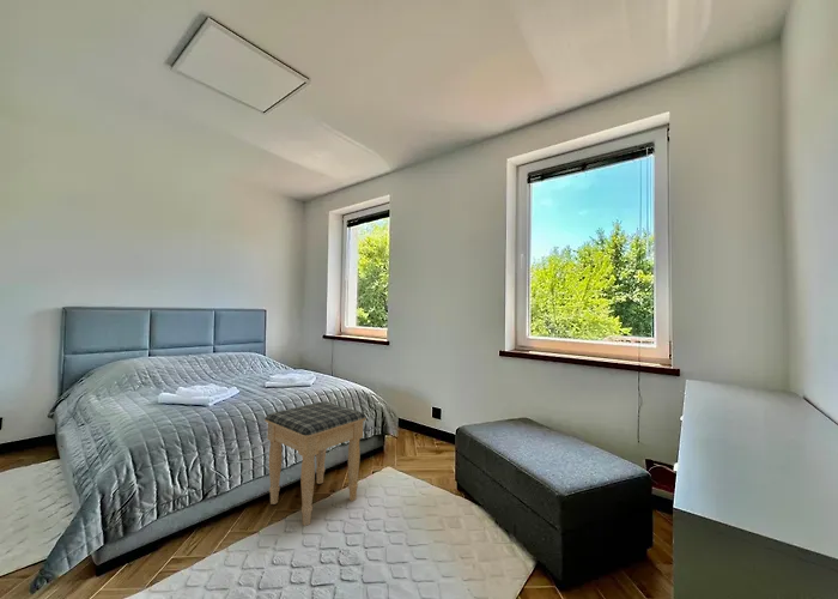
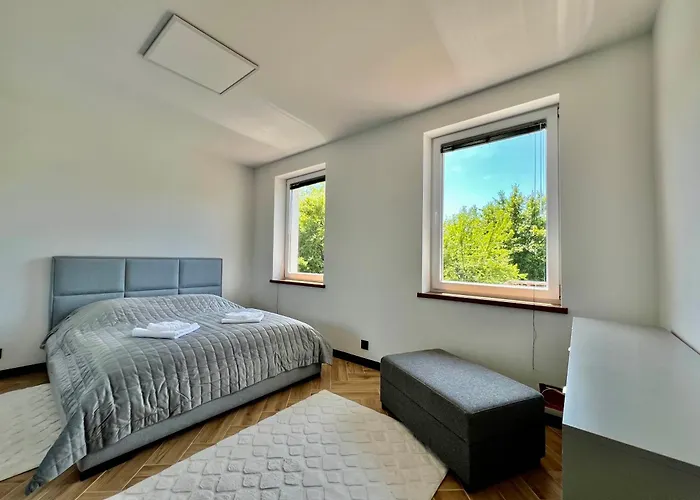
- footstool (314, 455)
